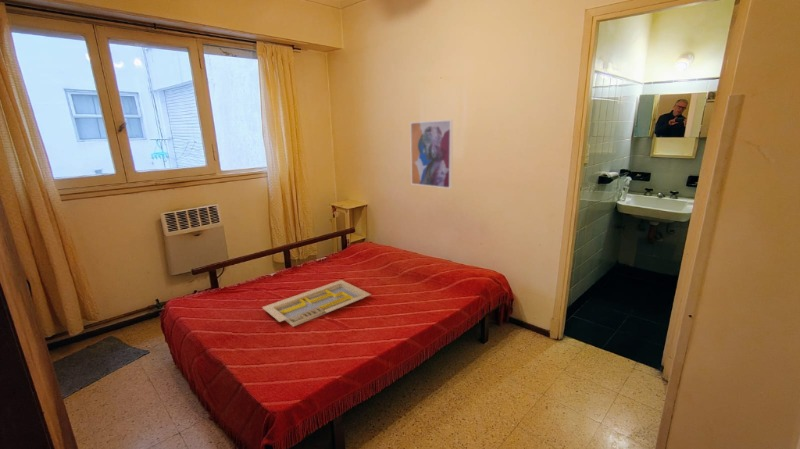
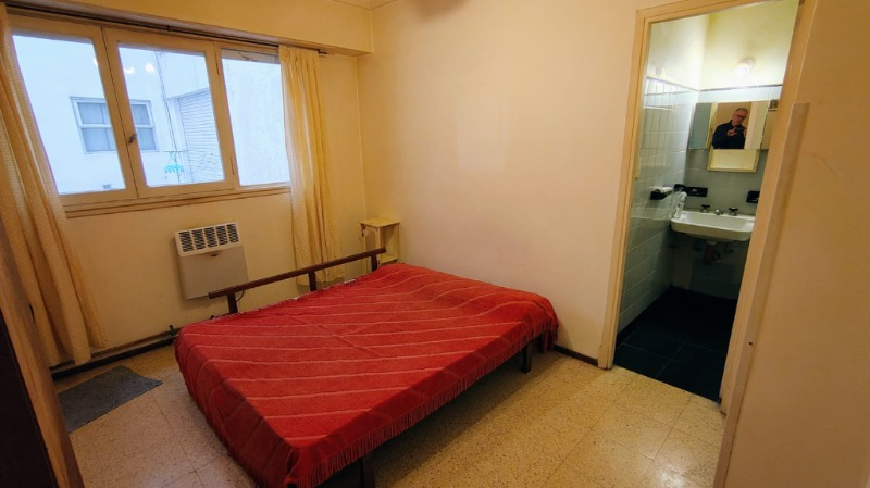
- serving tray (318, 302)
- wall art (430, 154)
